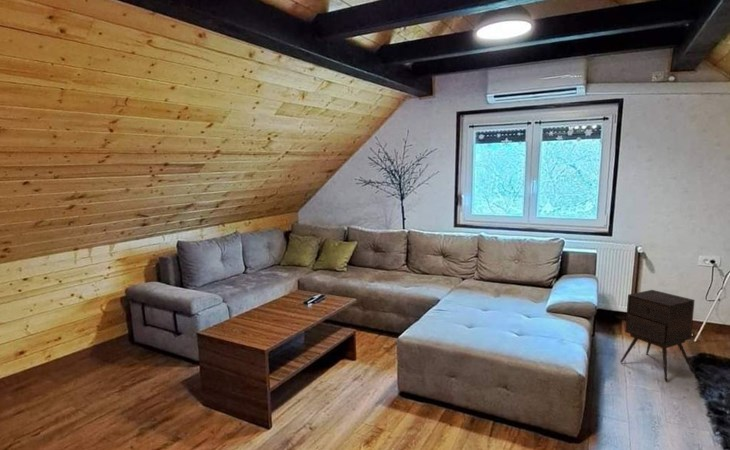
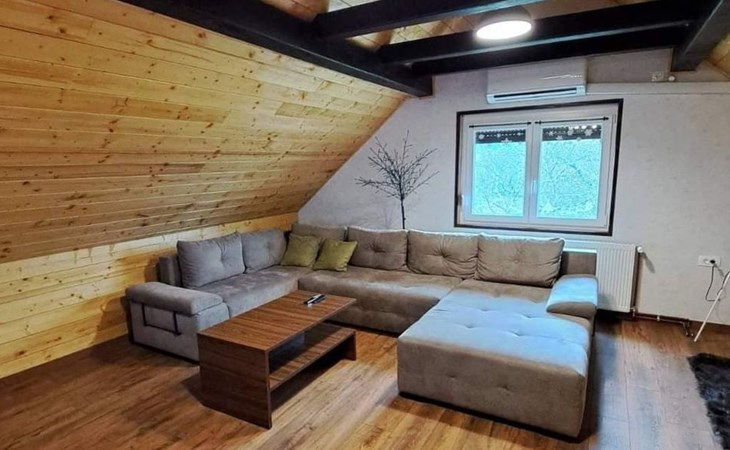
- side table (658, 332)
